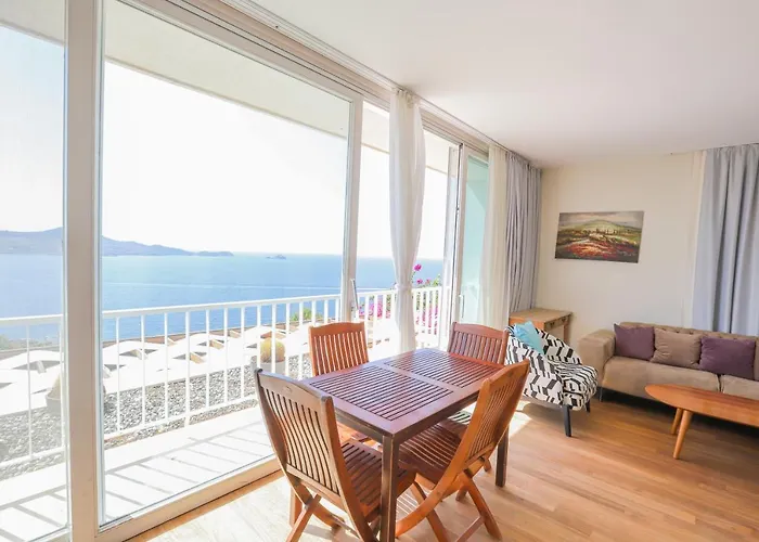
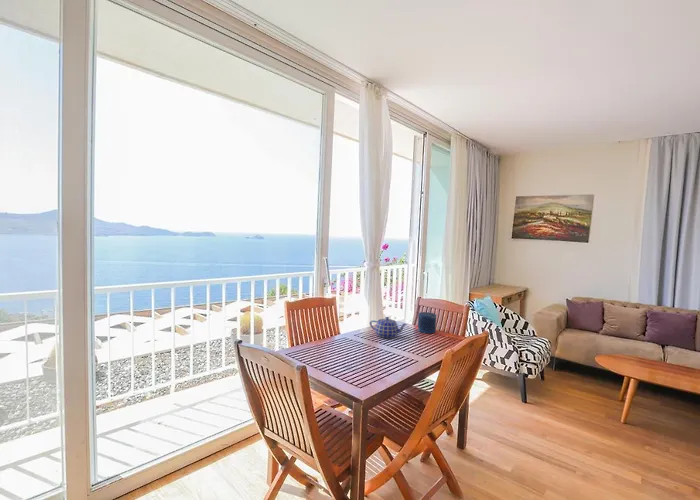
+ teapot (387, 326)
+ candle (426, 322)
